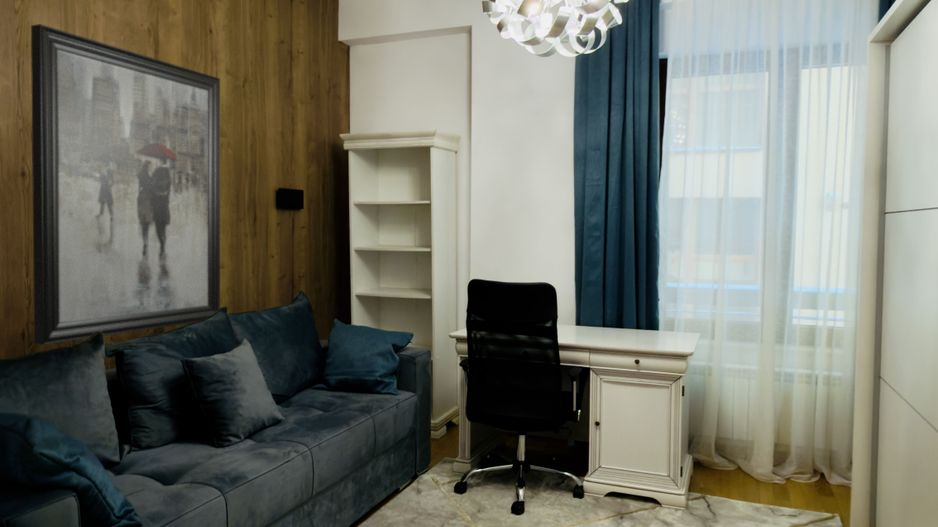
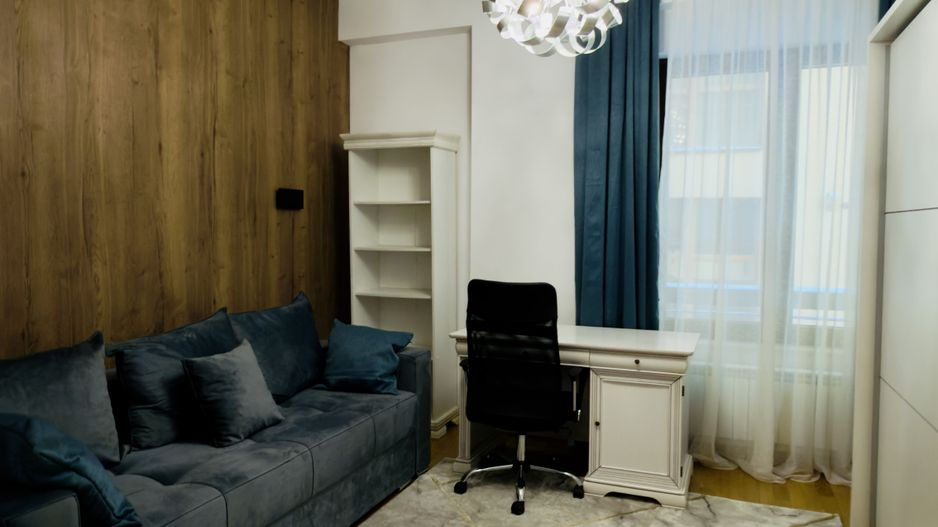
- wall art (139, 193)
